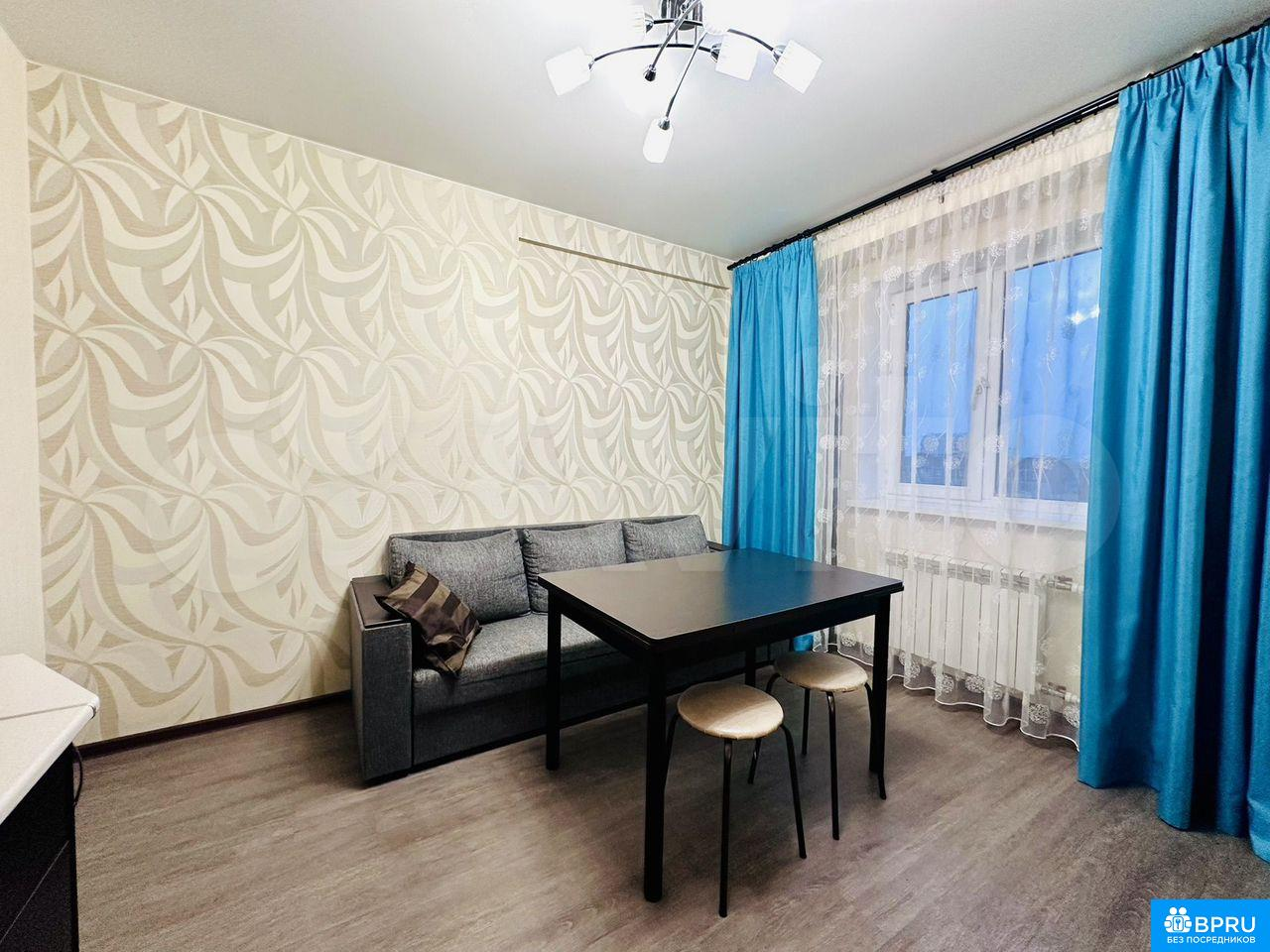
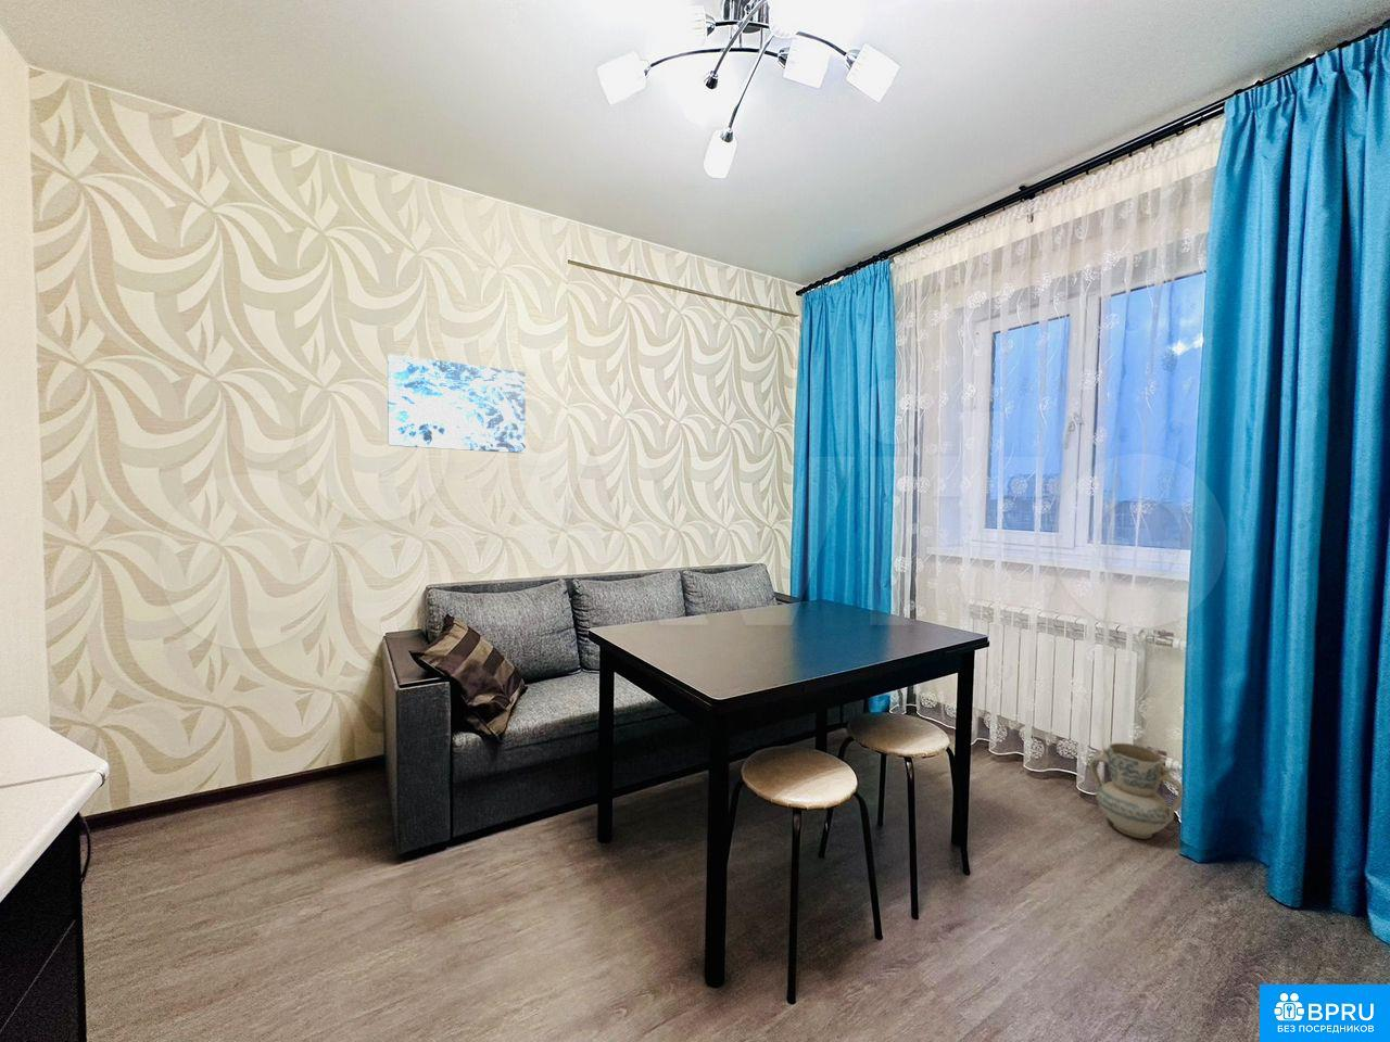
+ wall art (460, 407)
+ ceramic jug (1134, 790)
